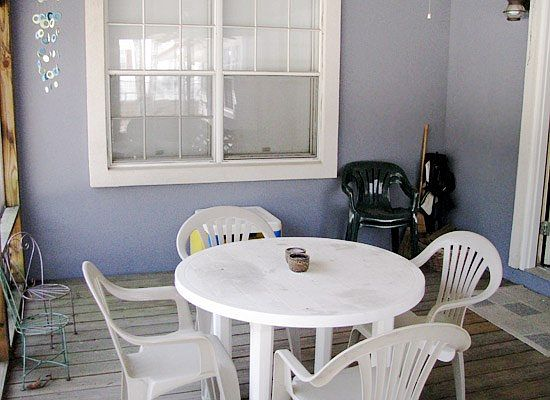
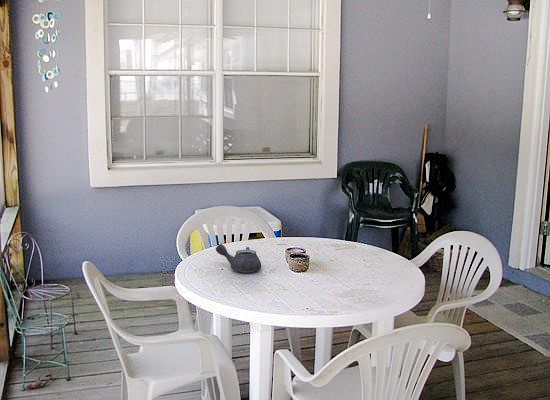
+ teapot (238, 256)
